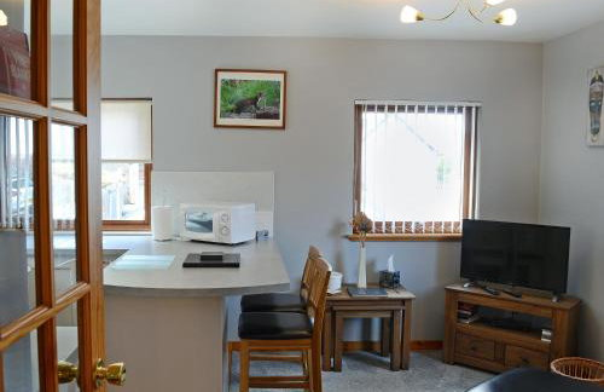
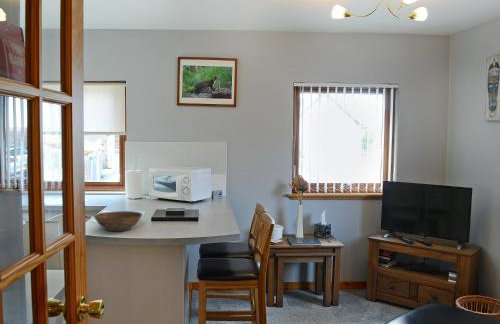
+ bowl (118, 221)
